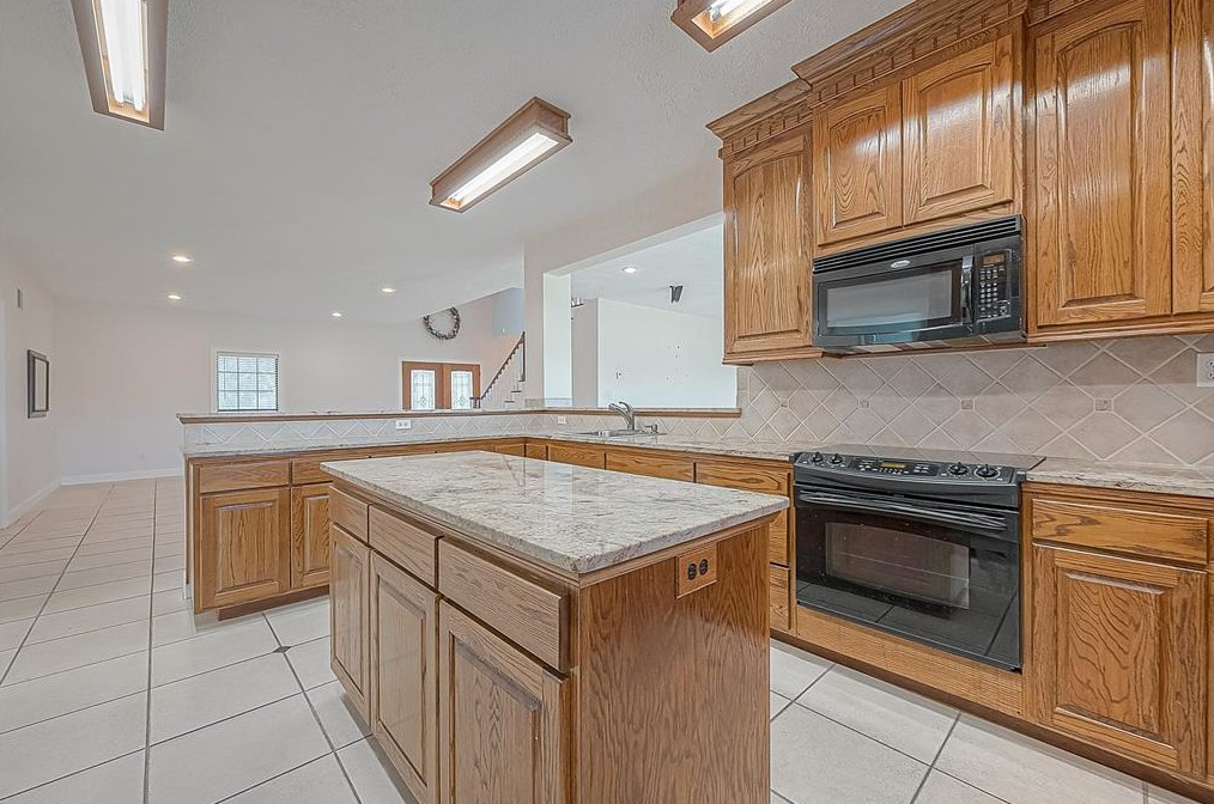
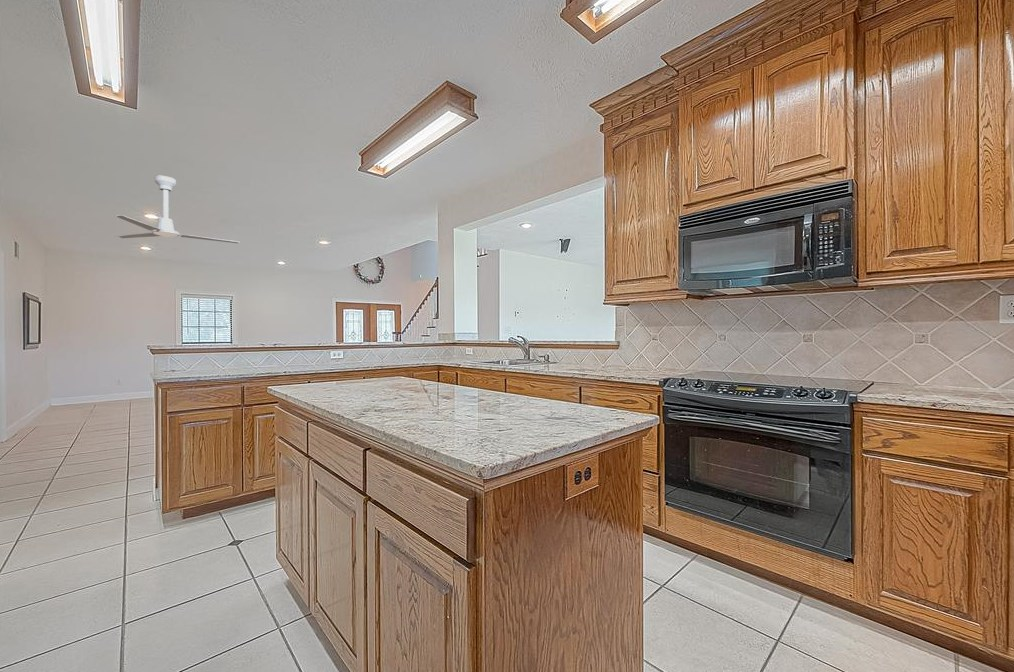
+ ceiling fan (168, 208)
